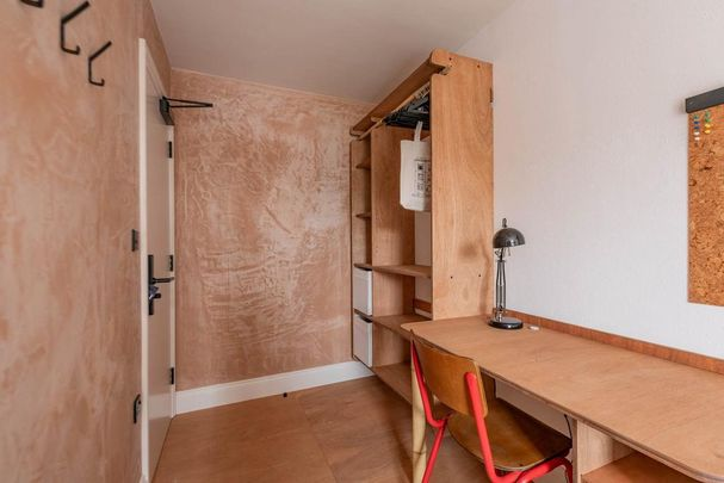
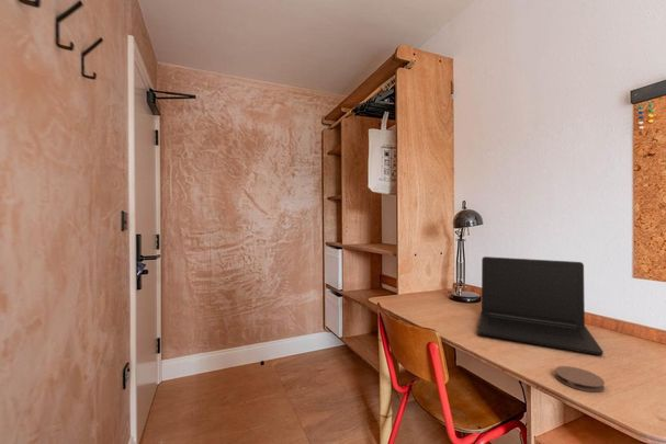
+ laptop (531, 297)
+ coaster (578, 378)
